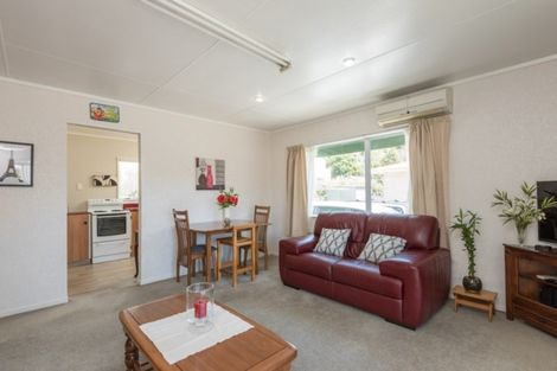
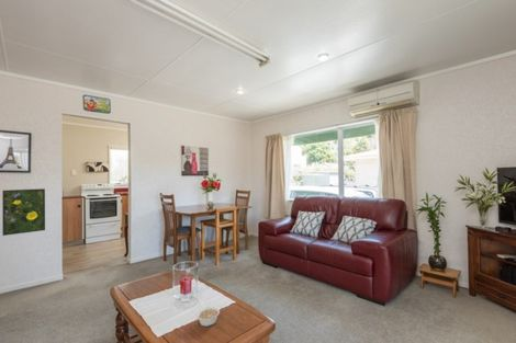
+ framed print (24, 210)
+ legume (209, 316)
